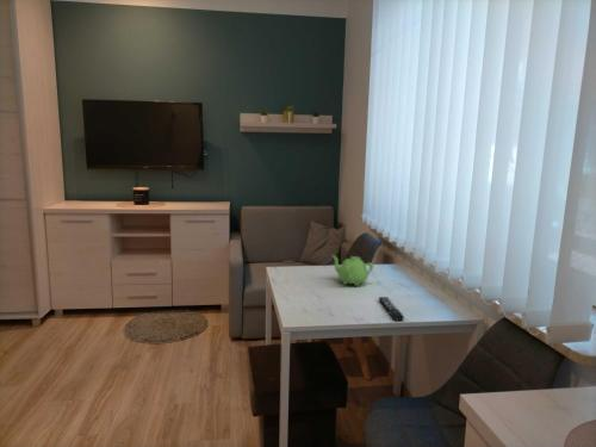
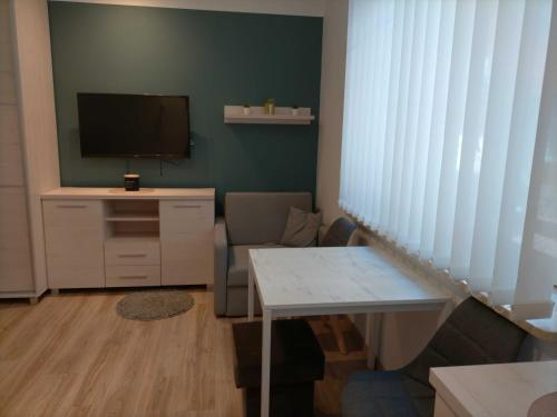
- teapot (352, 269)
- remote control (390, 308)
